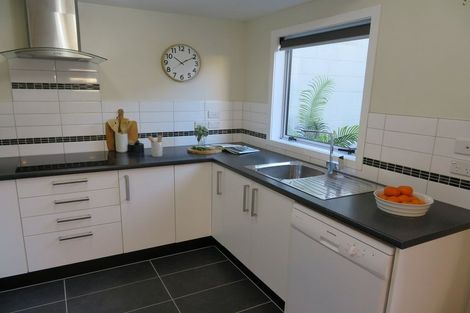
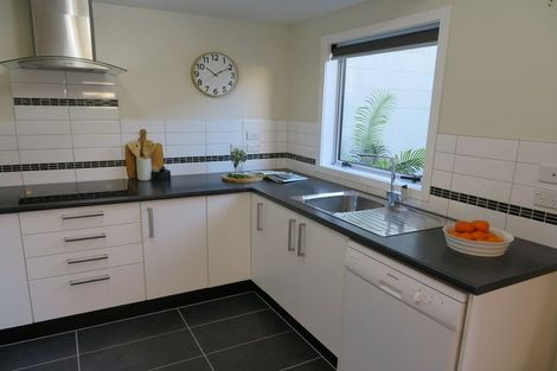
- utensil holder (154, 145)
